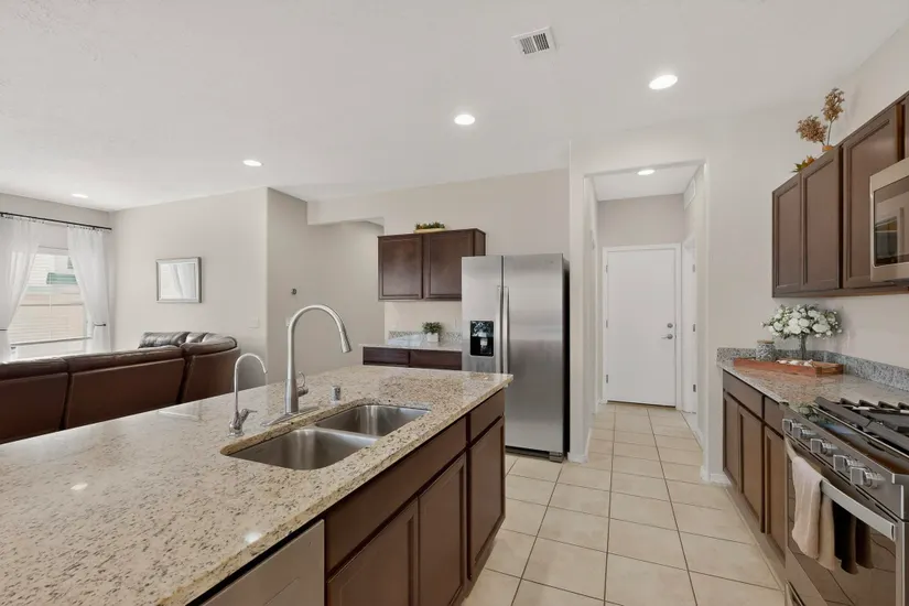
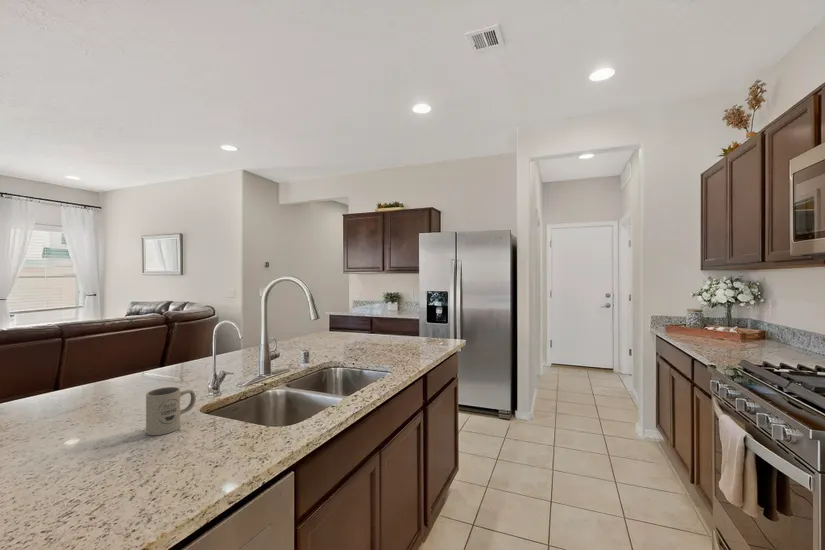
+ mug (172, 407)
